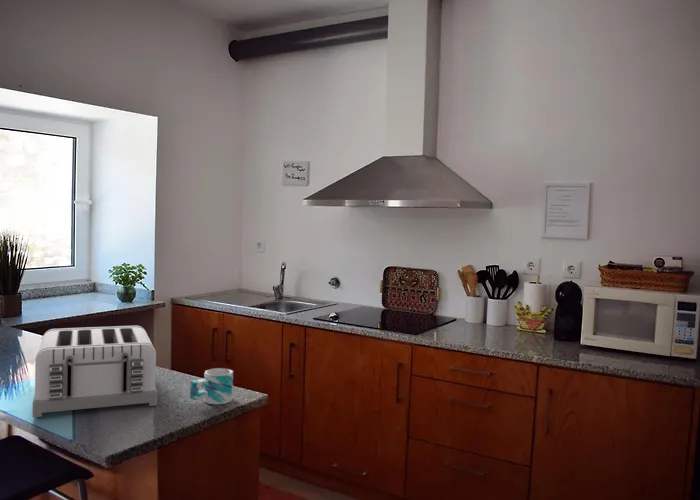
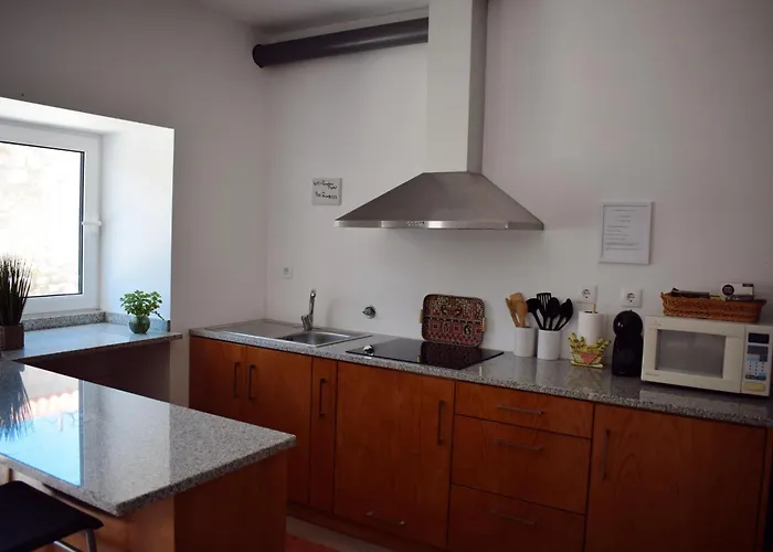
- toaster (97, 366)
- mug (211, 386)
